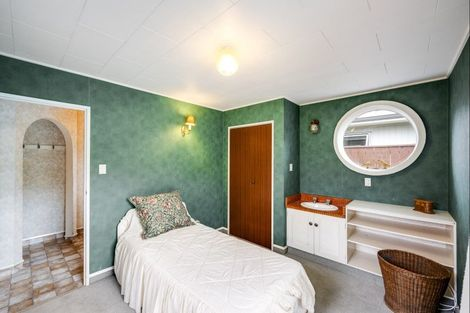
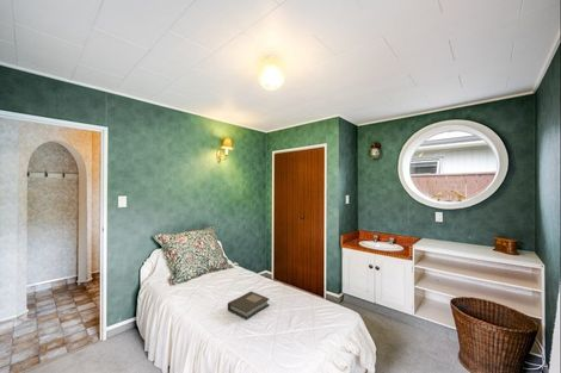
+ book (248, 304)
